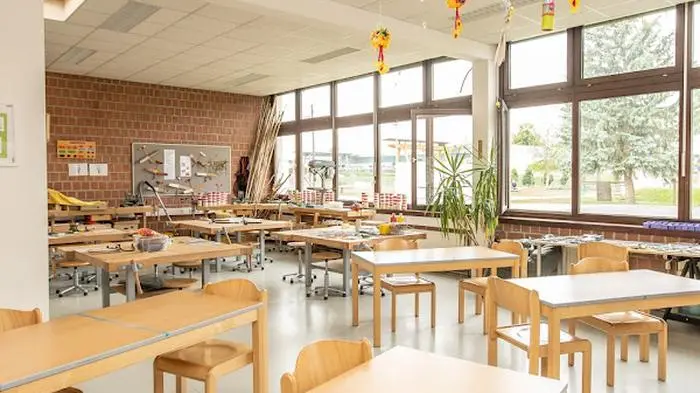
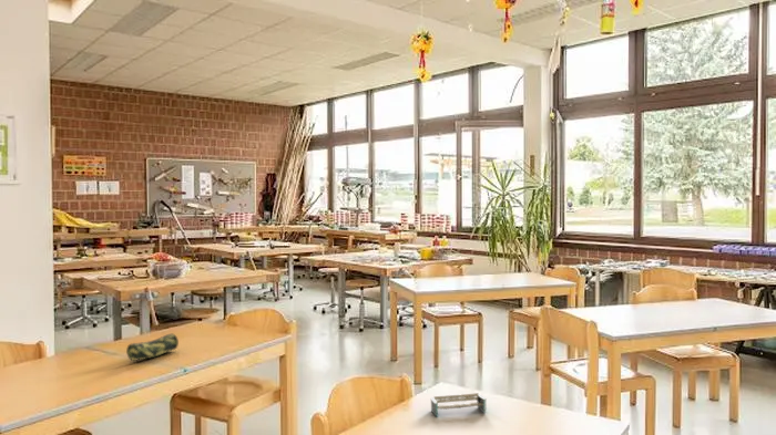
+ shelf (458, 404)
+ pencil case (152, 348)
